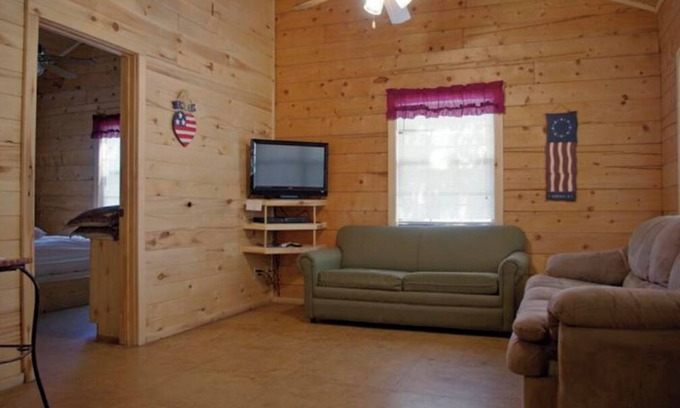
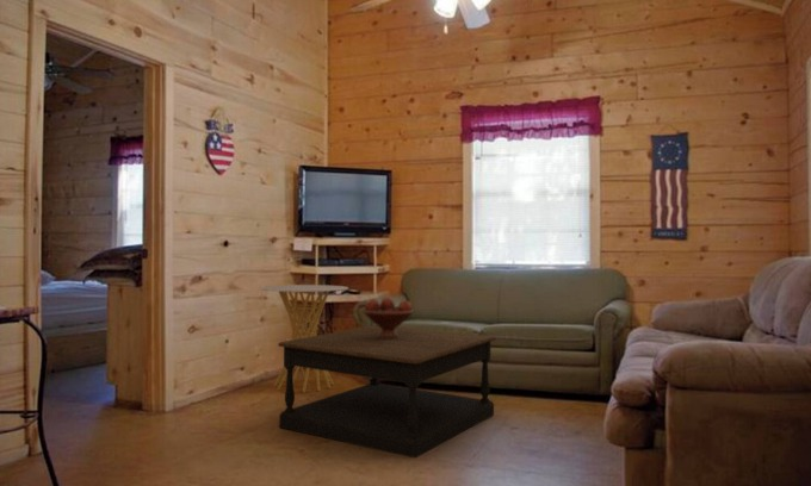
+ side table (304, 336)
+ fruit bowl (388, 317)
+ coffee table (390, 379)
